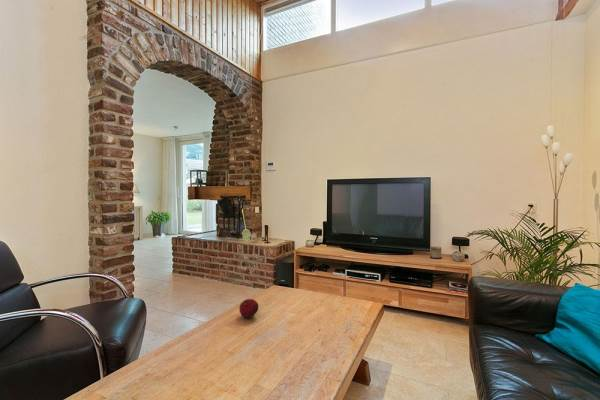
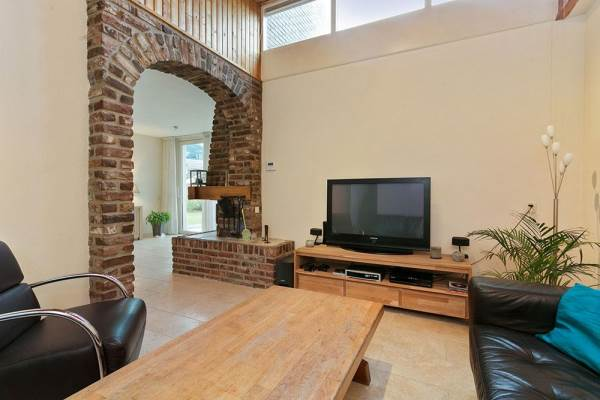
- fruit (248, 307)
